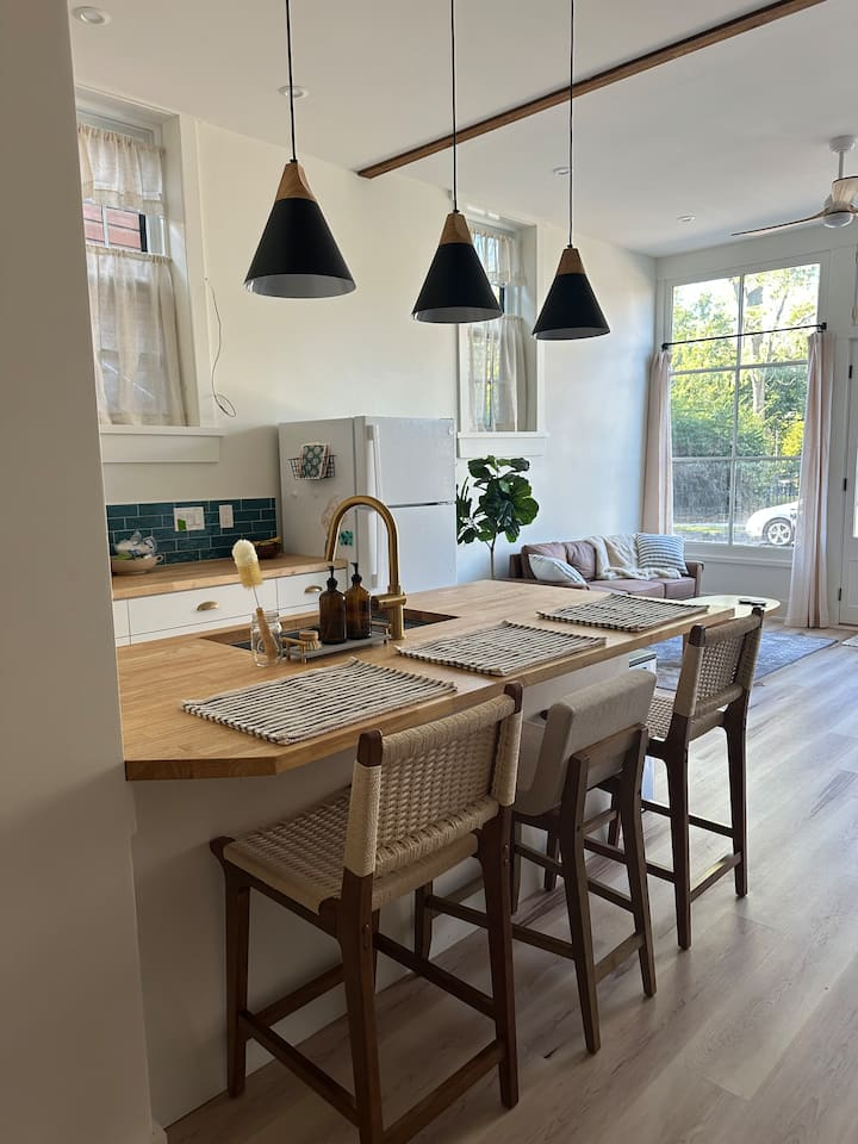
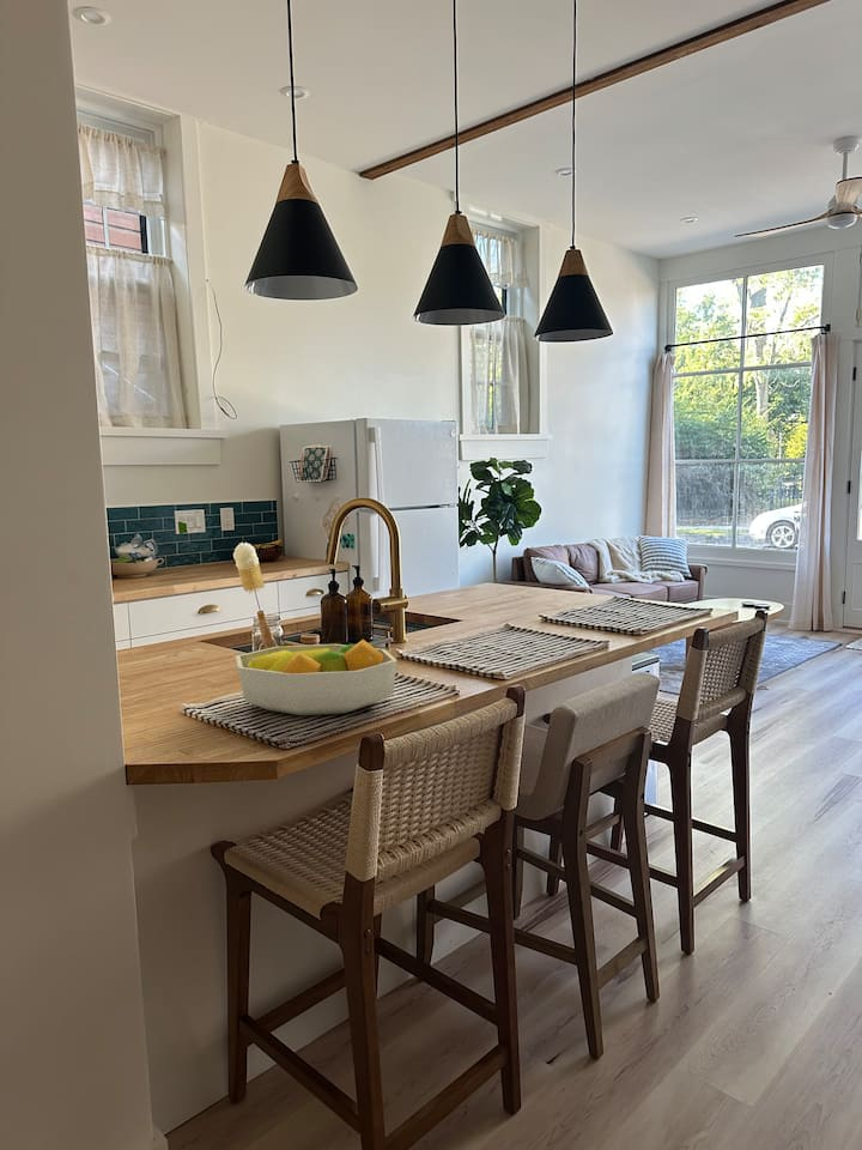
+ fruit bowl (315, 670)
